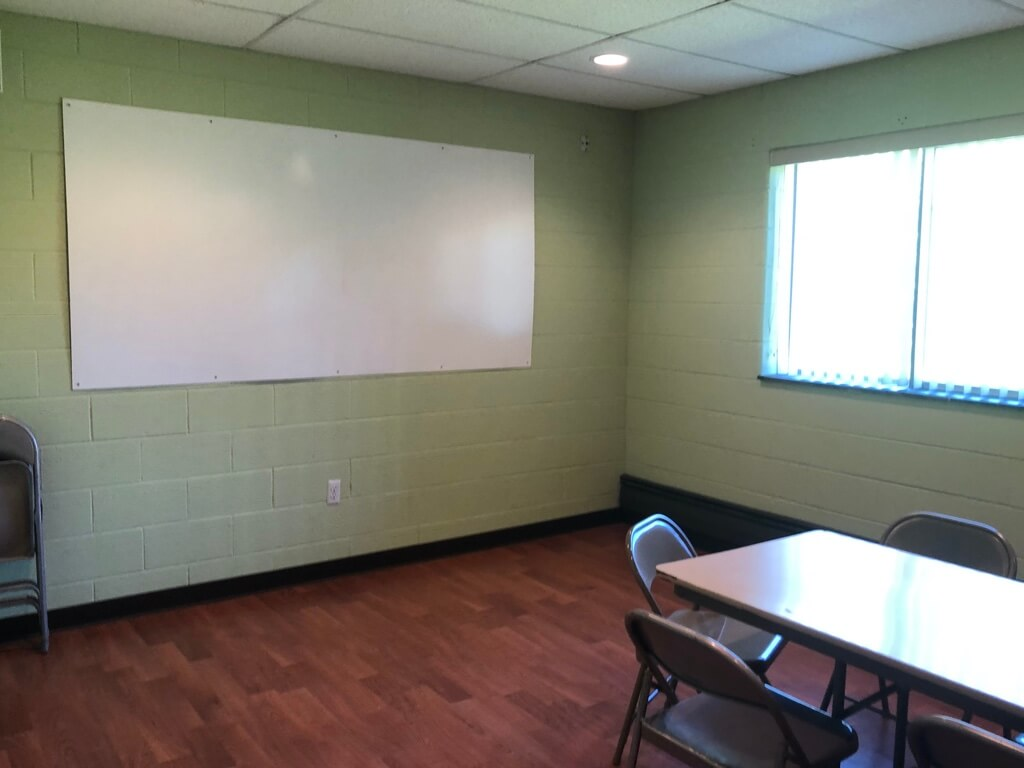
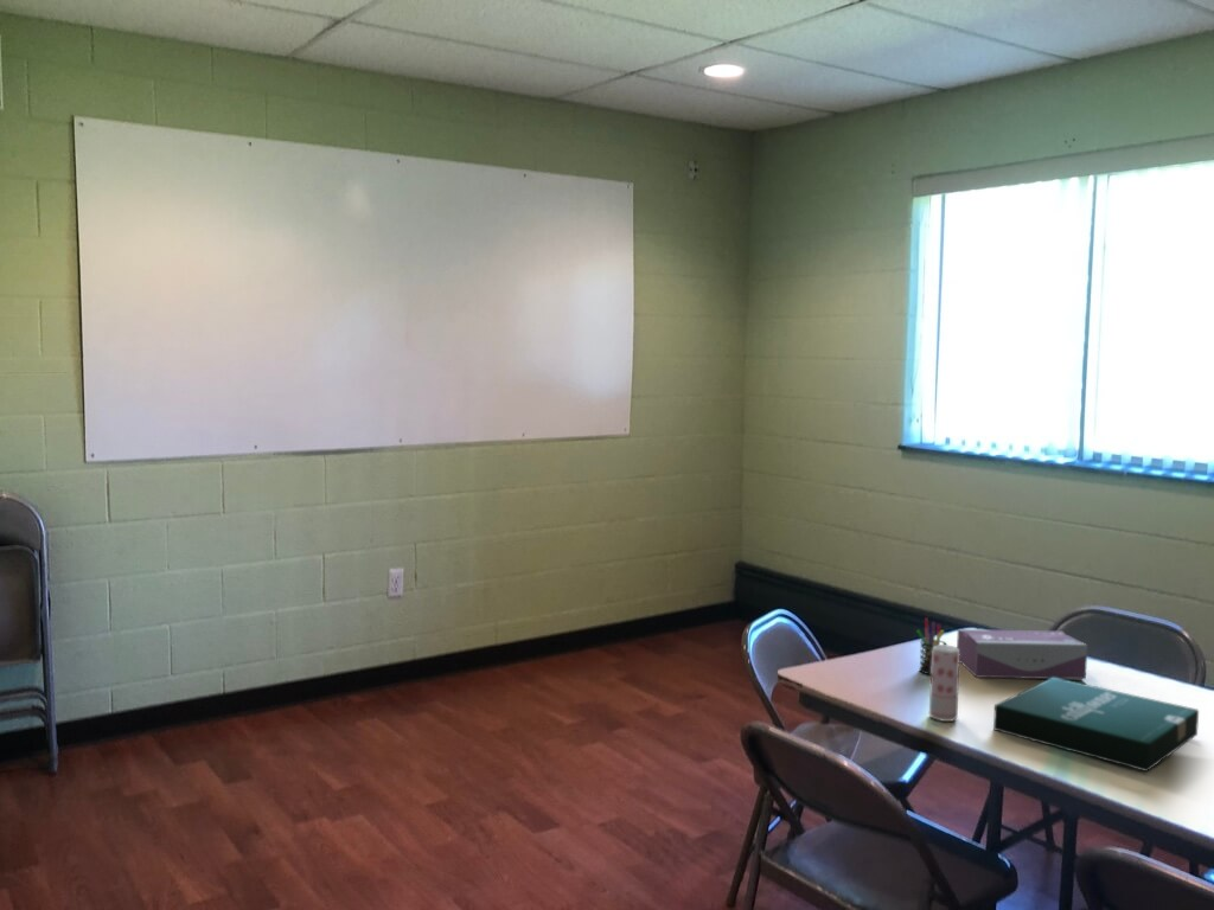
+ pen holder (929, 646)
+ tissue box (1020, 652)
+ beverage can (944, 682)
+ pizza box (1095, 719)
